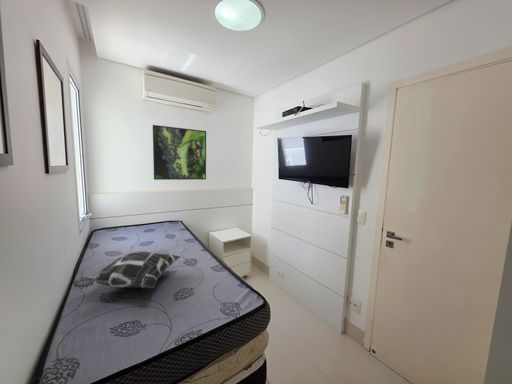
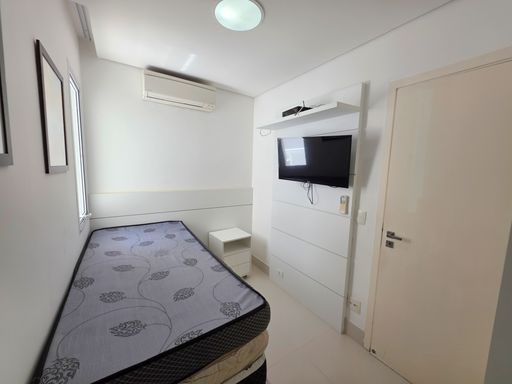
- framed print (181, 154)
- decorative pillow (134, 269)
